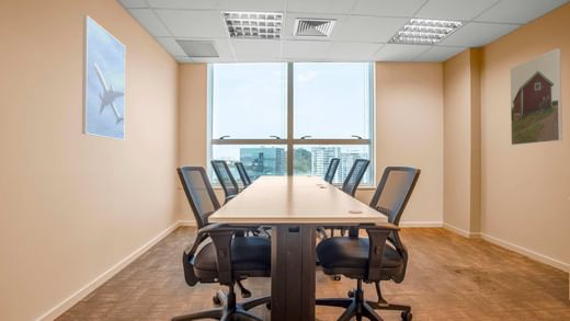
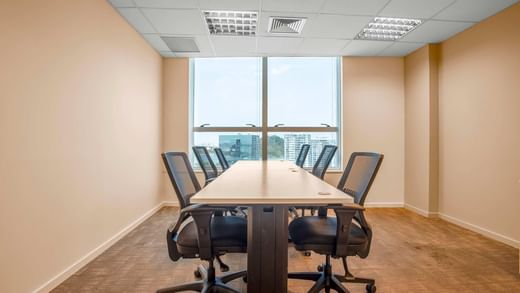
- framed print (534, 101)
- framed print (105, 84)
